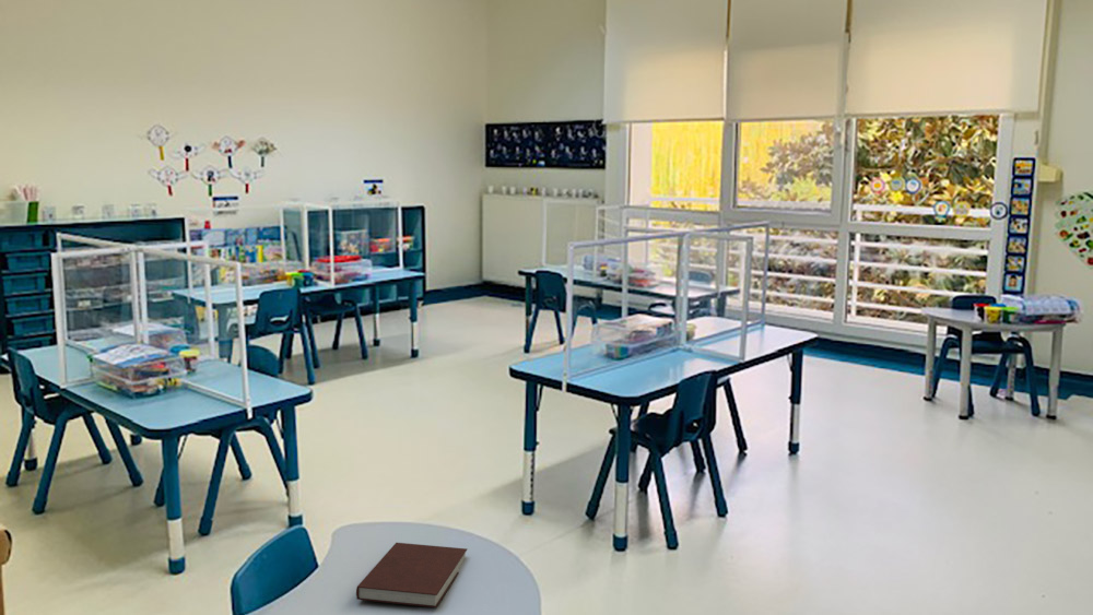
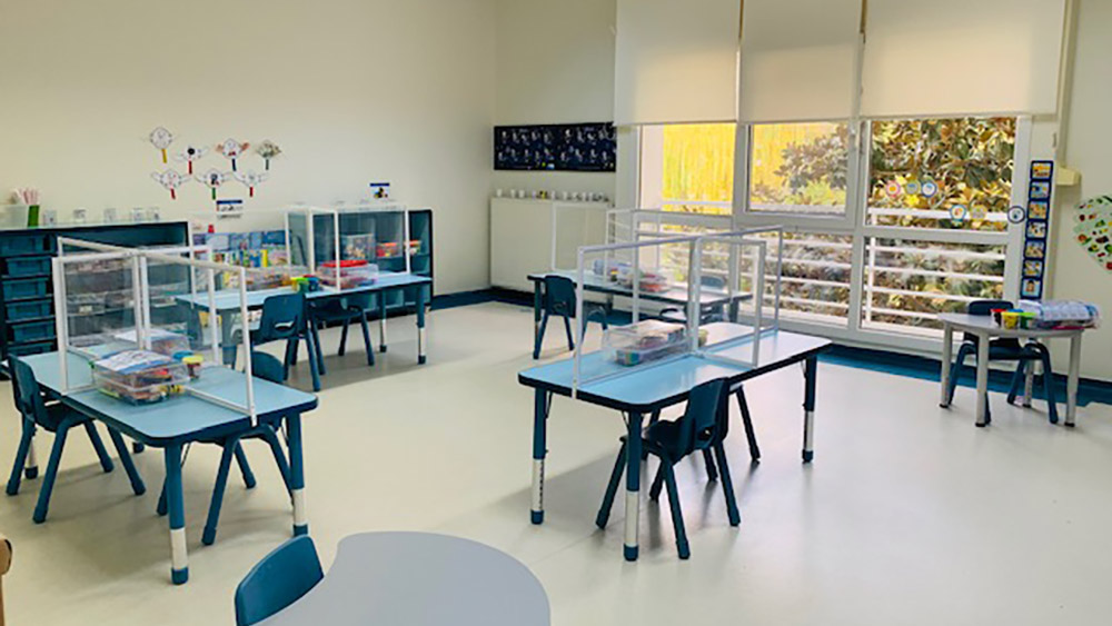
- notebook (414, 572)
